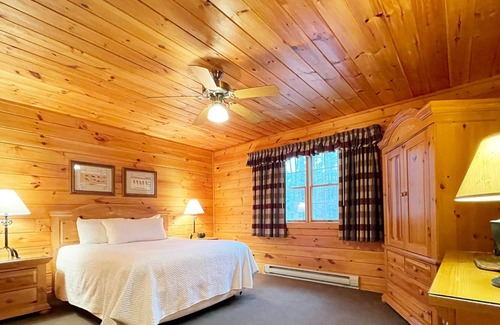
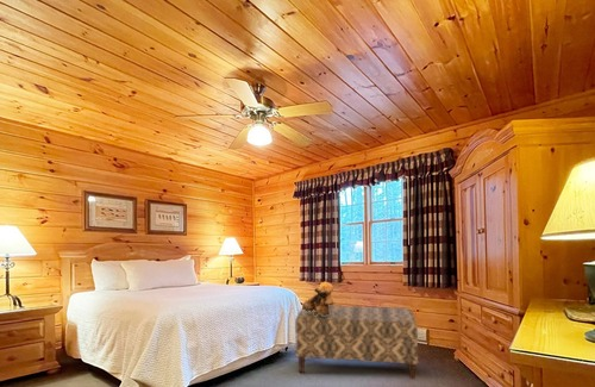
+ bench (355, 339)
+ teddy bear (318, 298)
